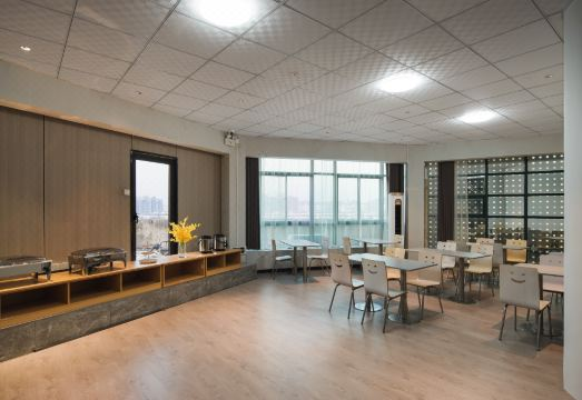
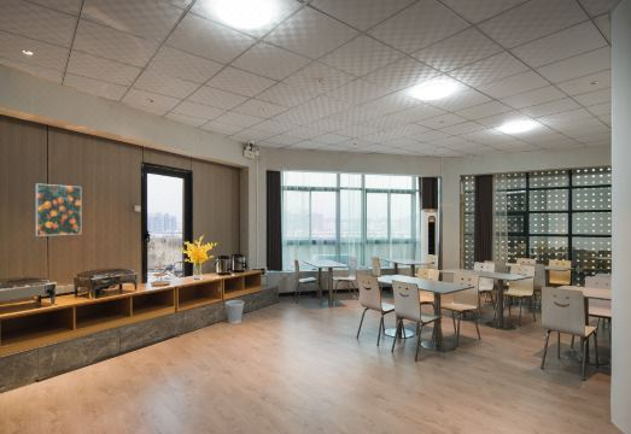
+ wastebasket (234, 311)
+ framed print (59, 210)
